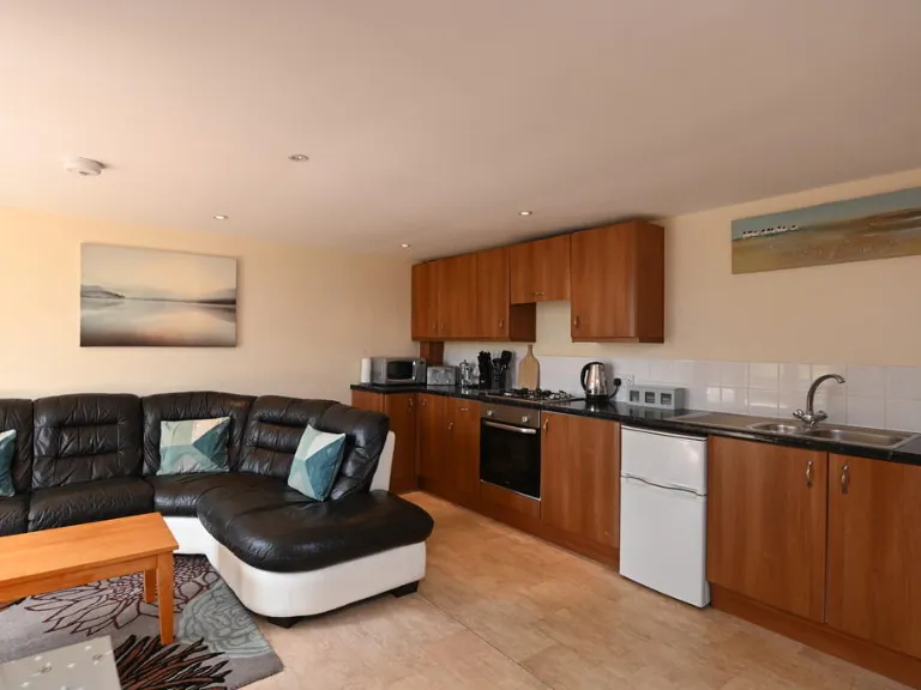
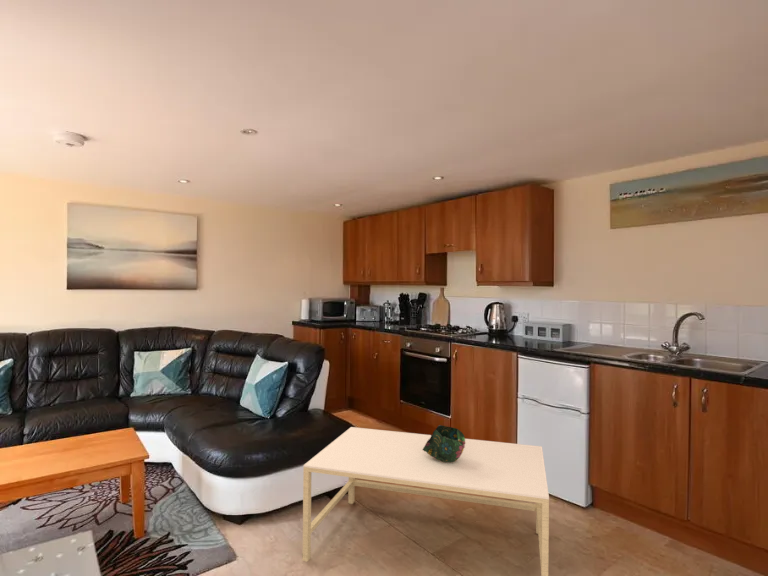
+ decorative bowl (443, 443)
+ coffee table (432, 496)
